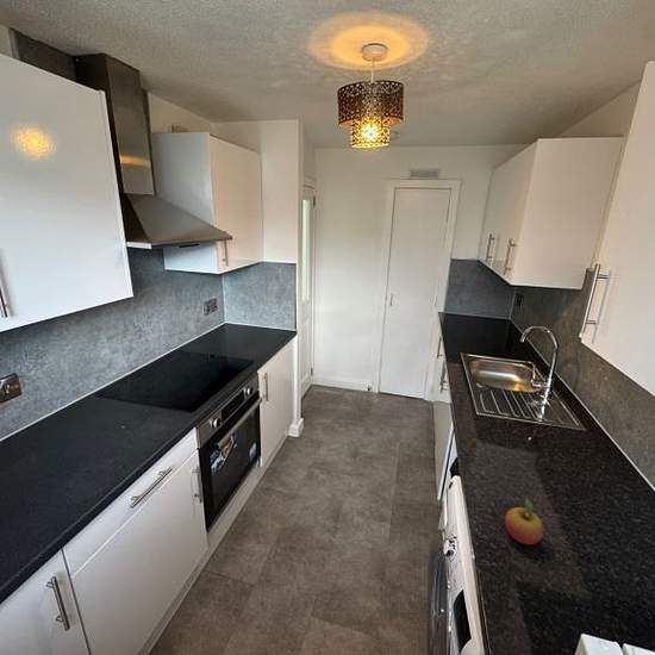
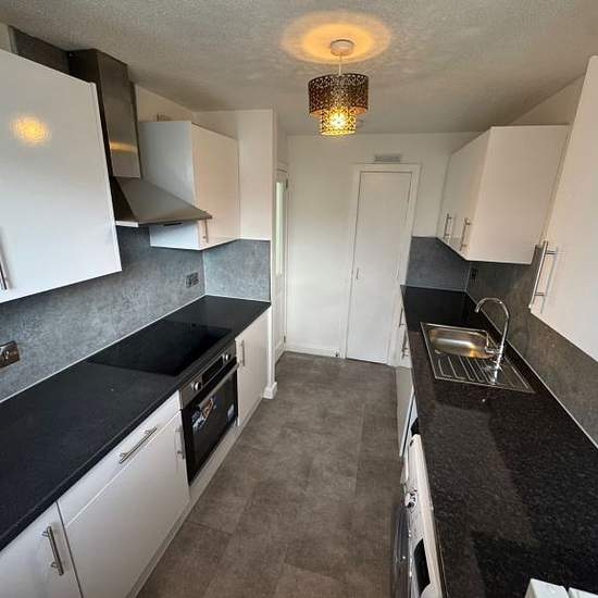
- fruit (524, 523)
